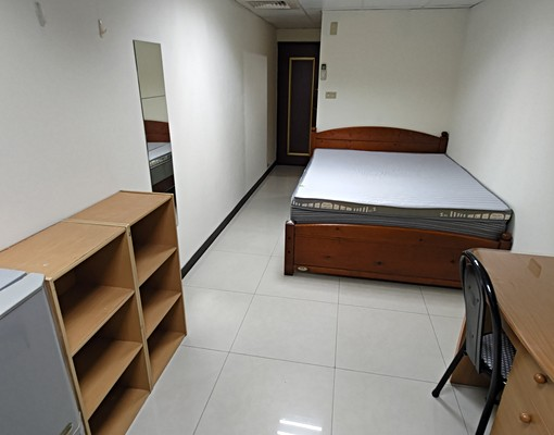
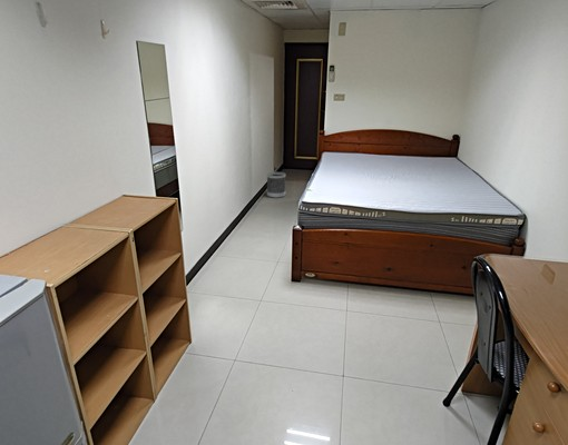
+ wastebasket (276, 184)
